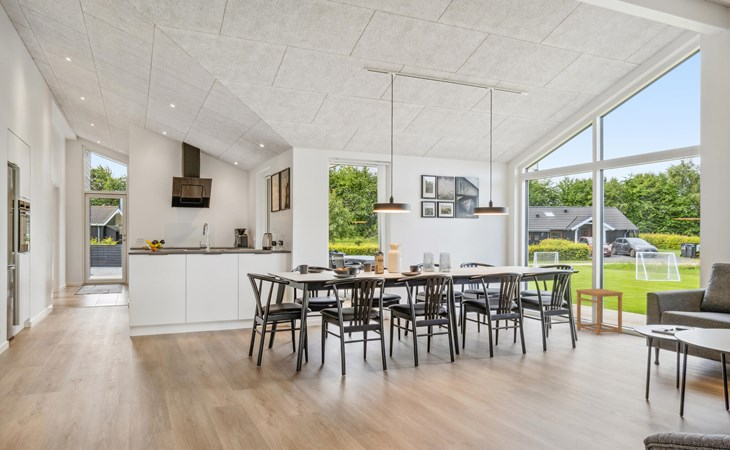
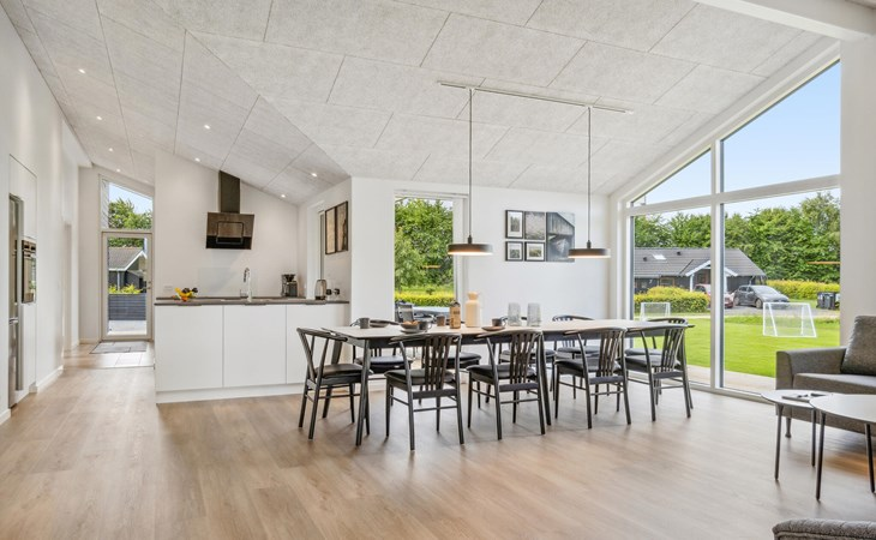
- side table (599, 311)
